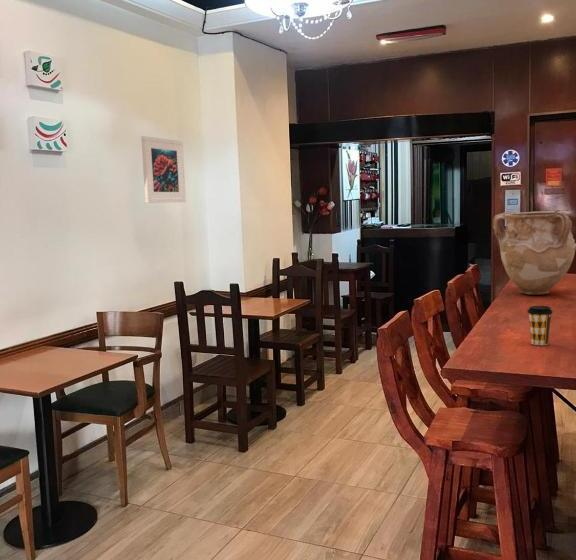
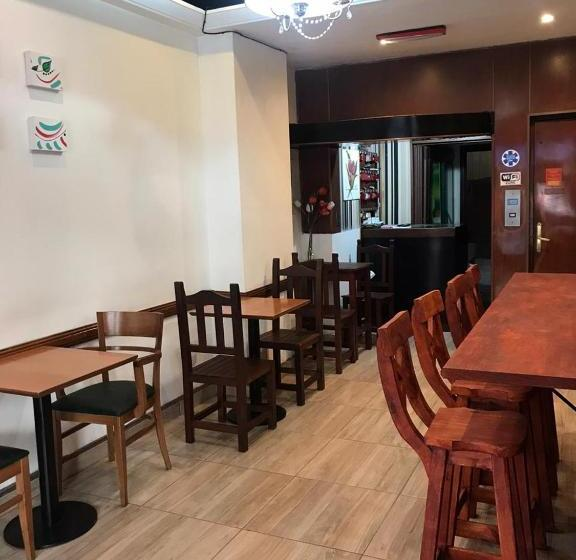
- coffee cup (539, 325)
- vase (538, 251)
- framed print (164, 170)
